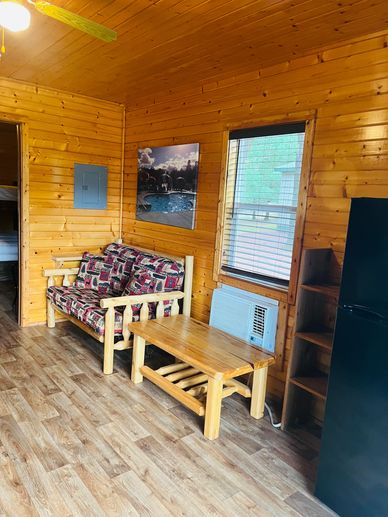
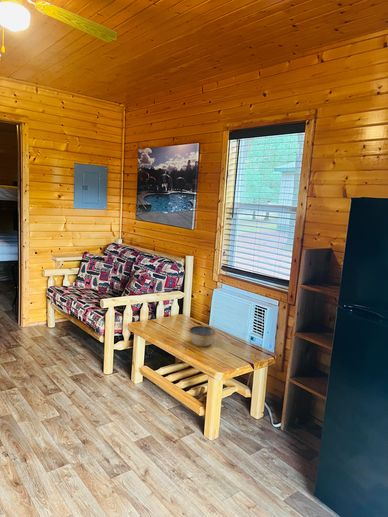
+ bowl (201, 336)
